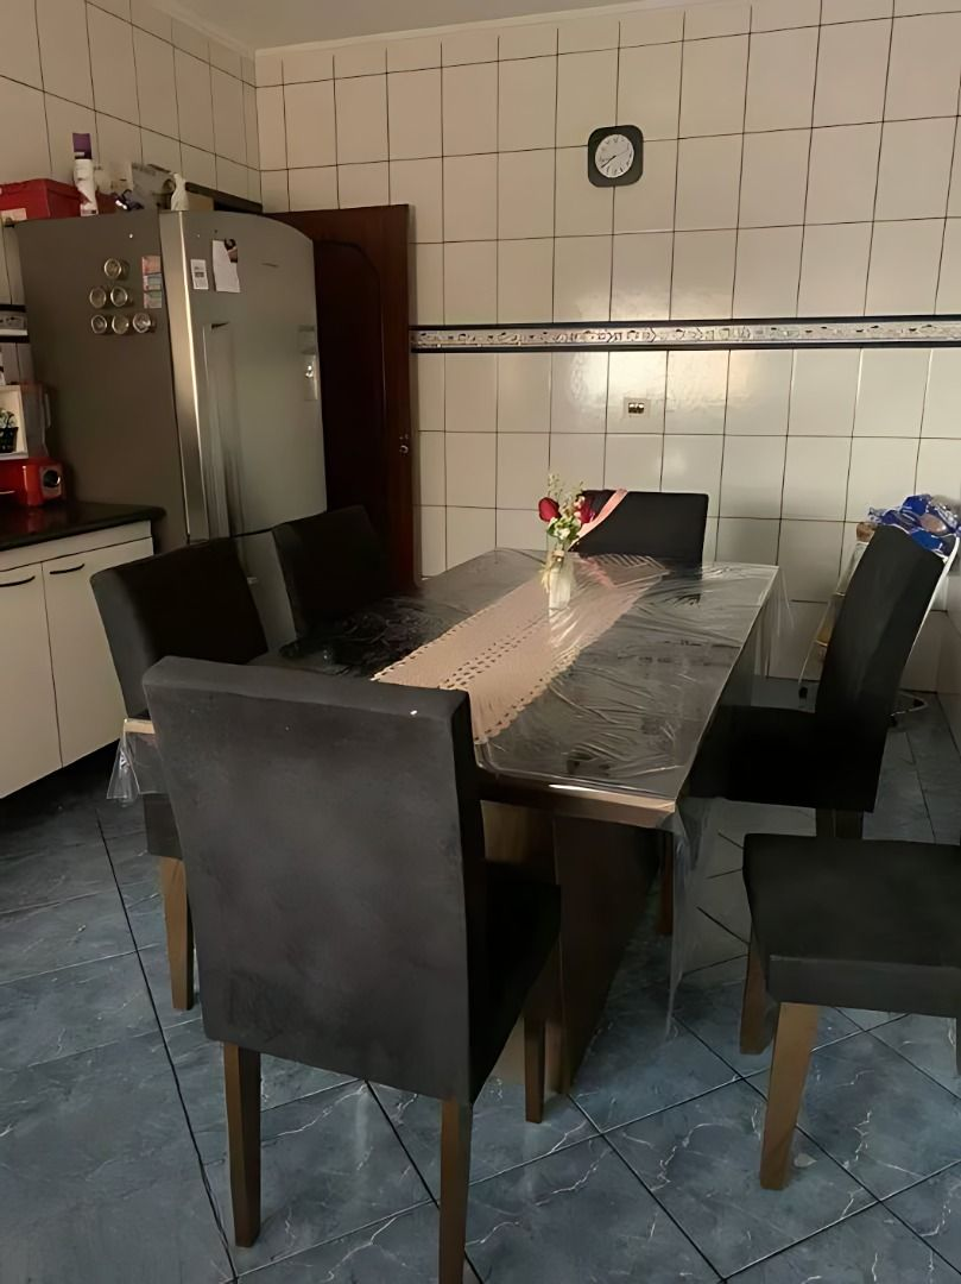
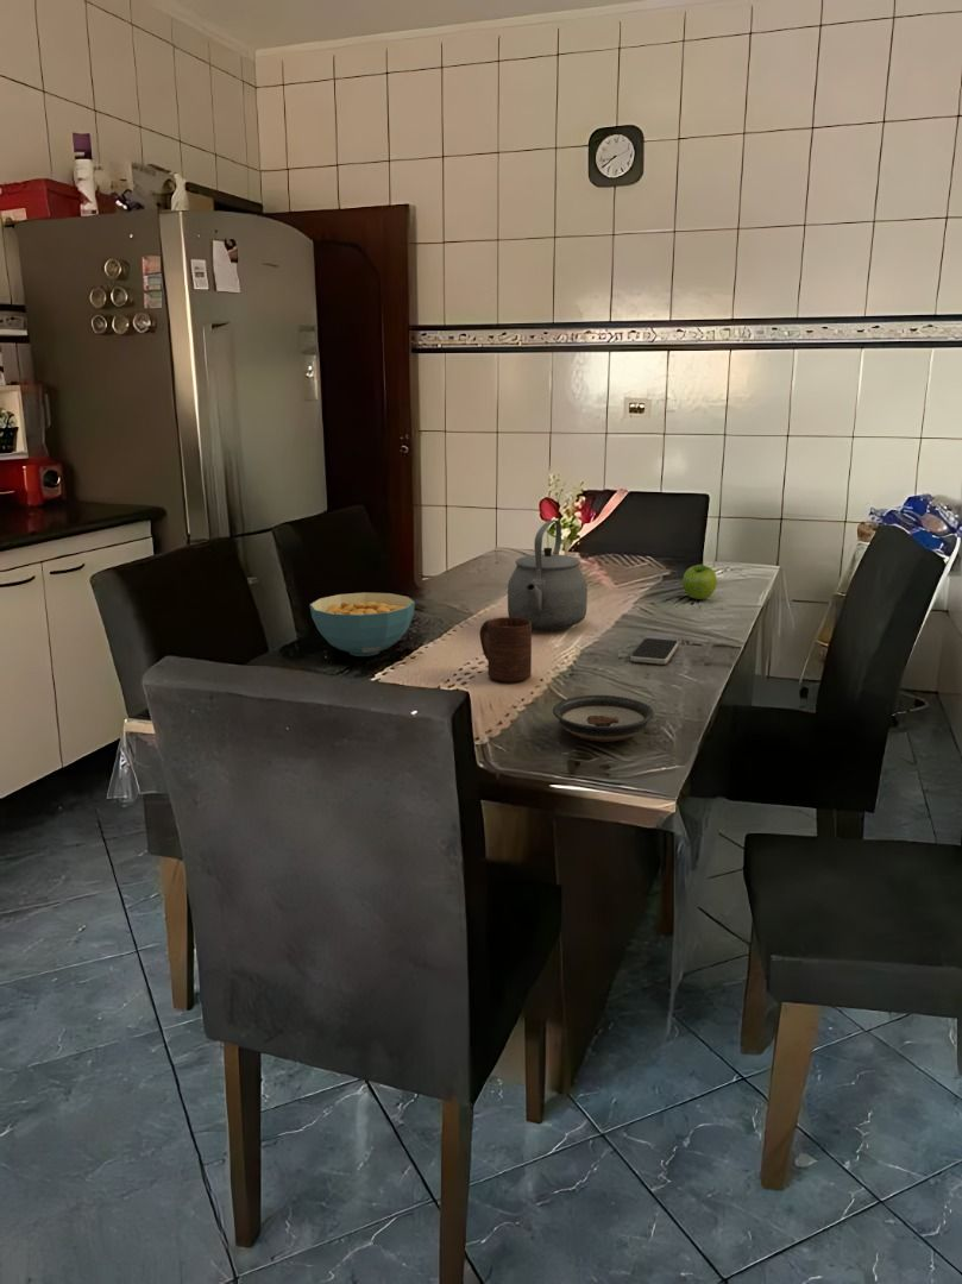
+ fruit (699, 581)
+ tea kettle (543, 577)
+ smartphone (654, 650)
+ cereal bowl (363, 628)
+ cup (503, 648)
+ saucer (602, 722)
